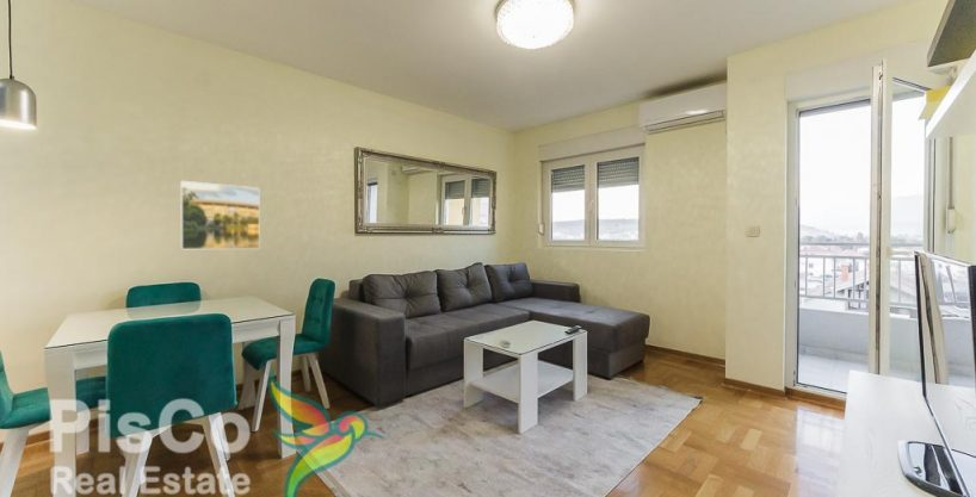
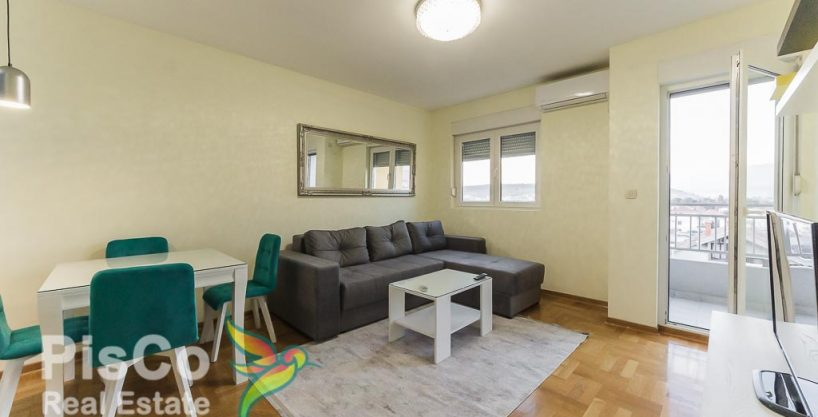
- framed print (222, 217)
